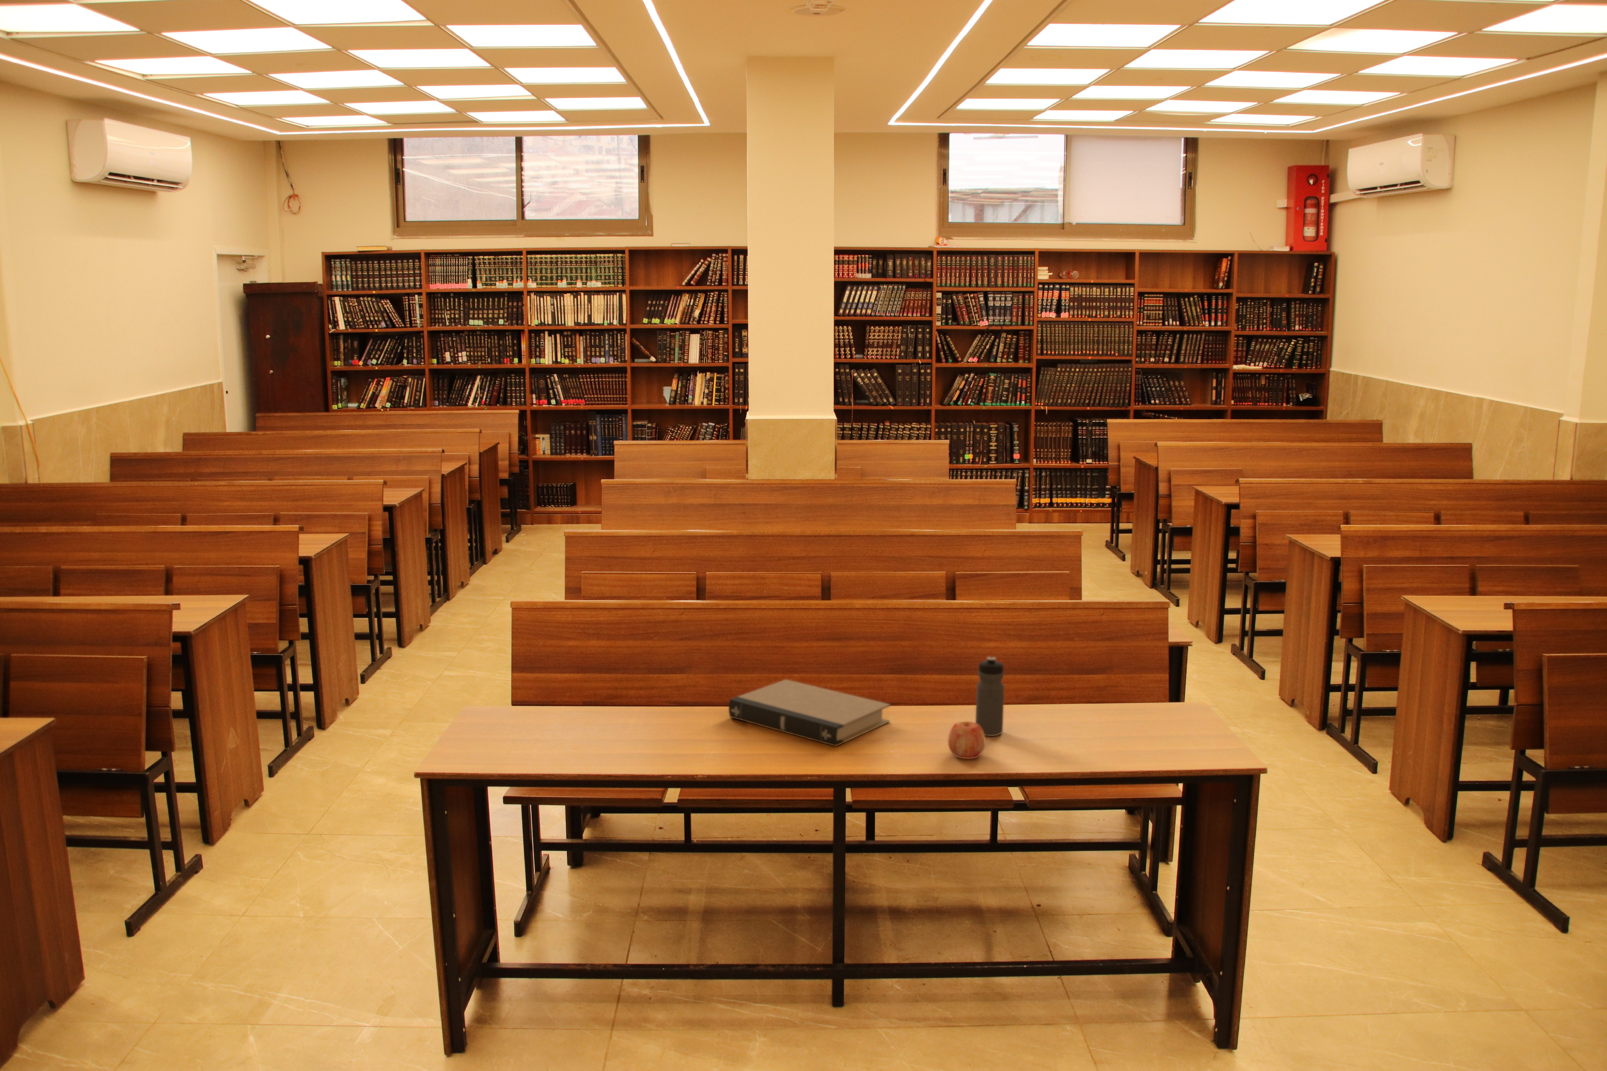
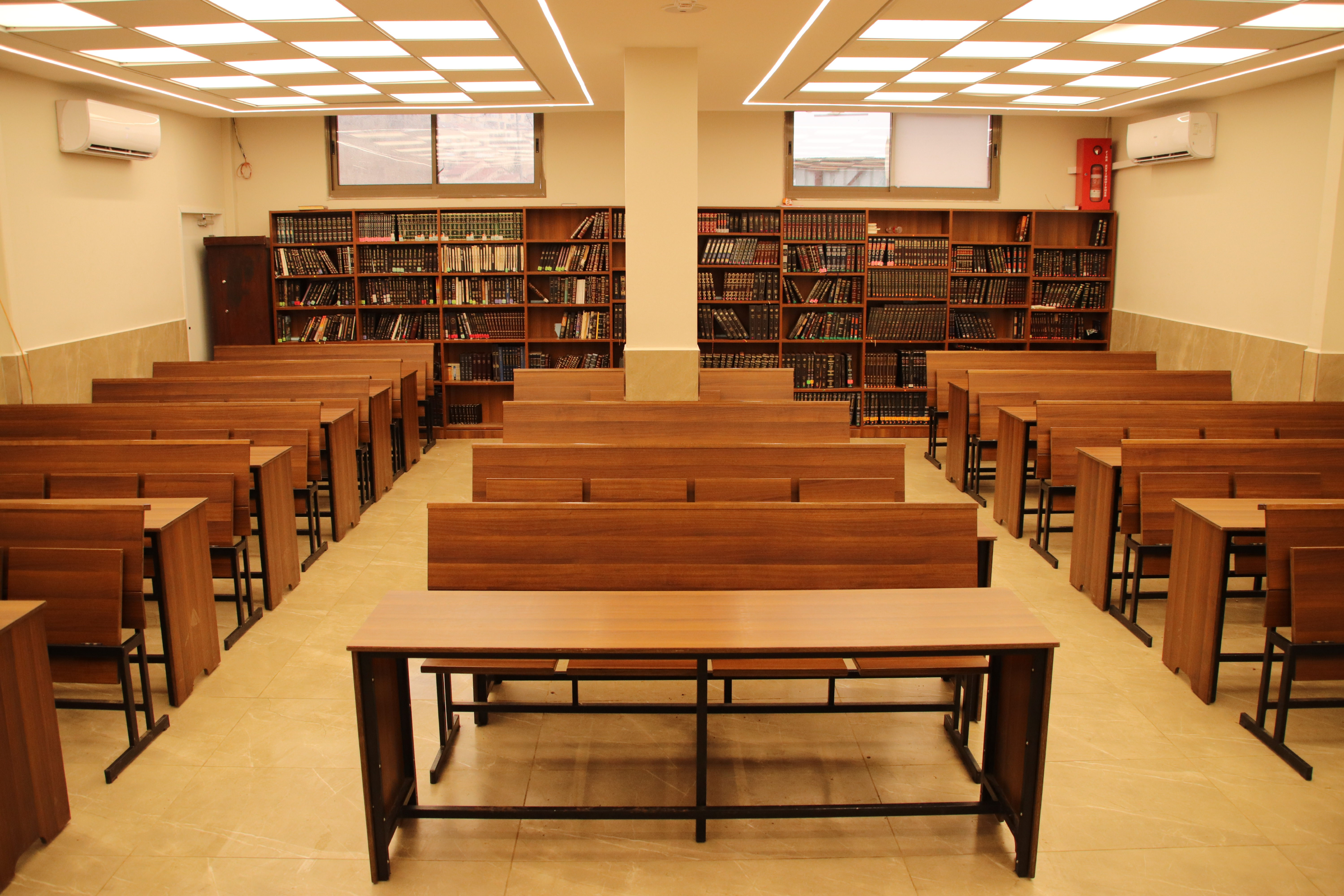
- book (808, 710)
- apple (966, 740)
- water bottle (990, 694)
